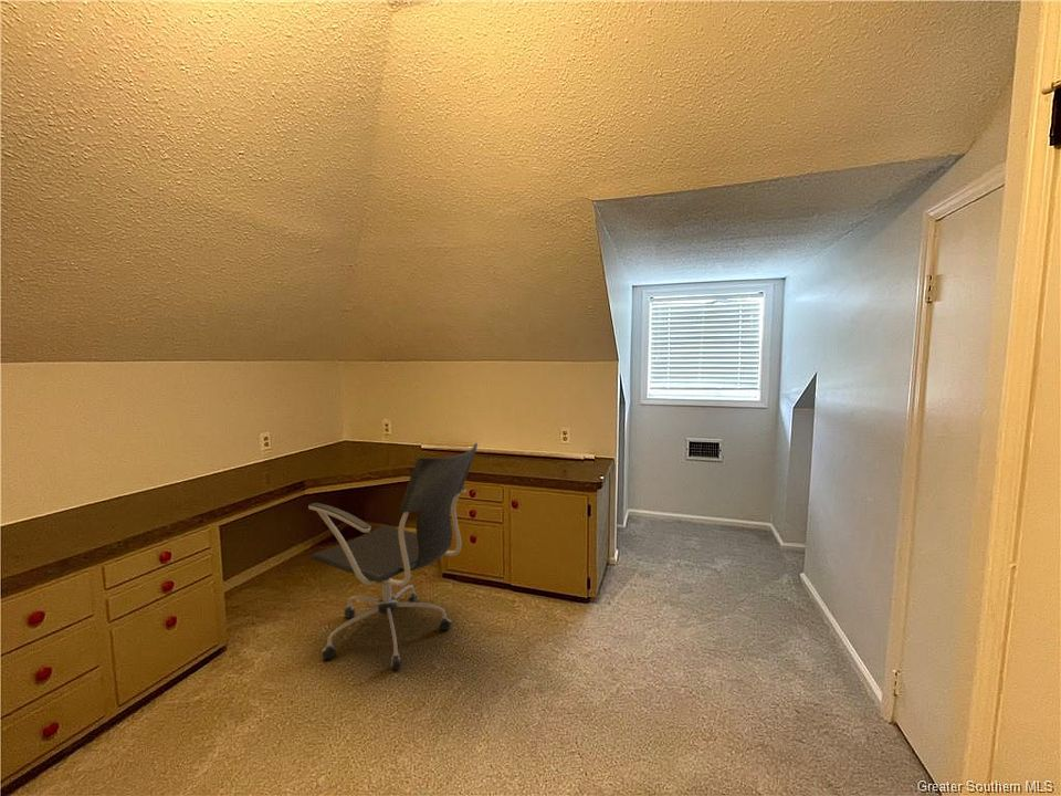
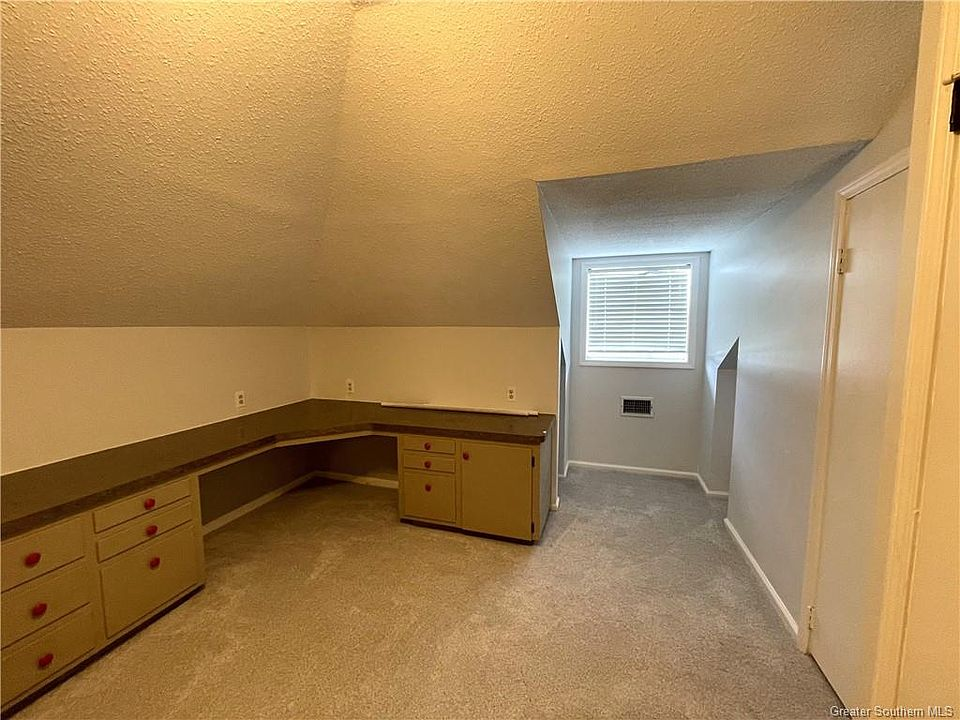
- office chair (397, 542)
